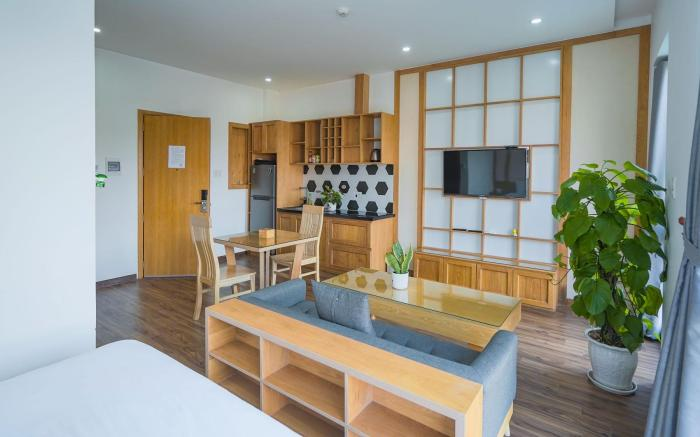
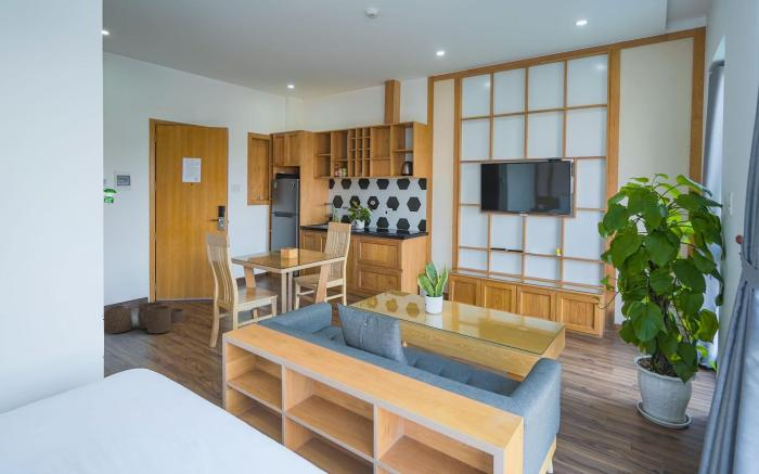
+ woven basket (143, 313)
